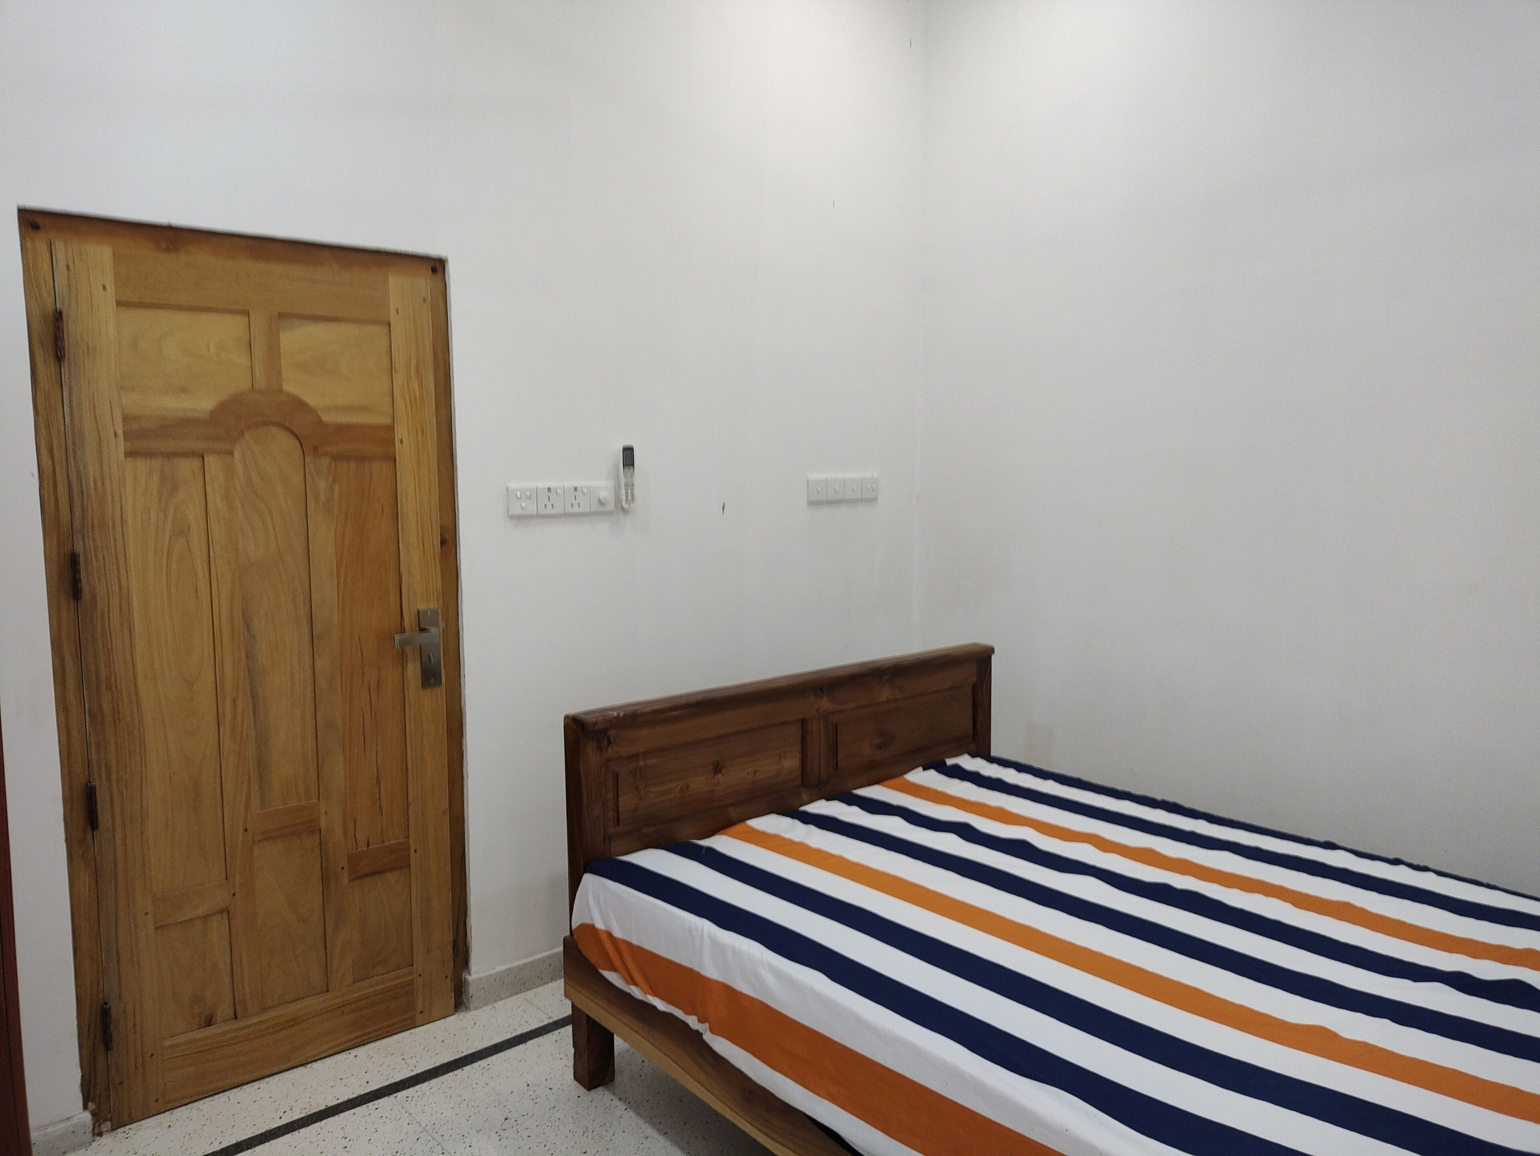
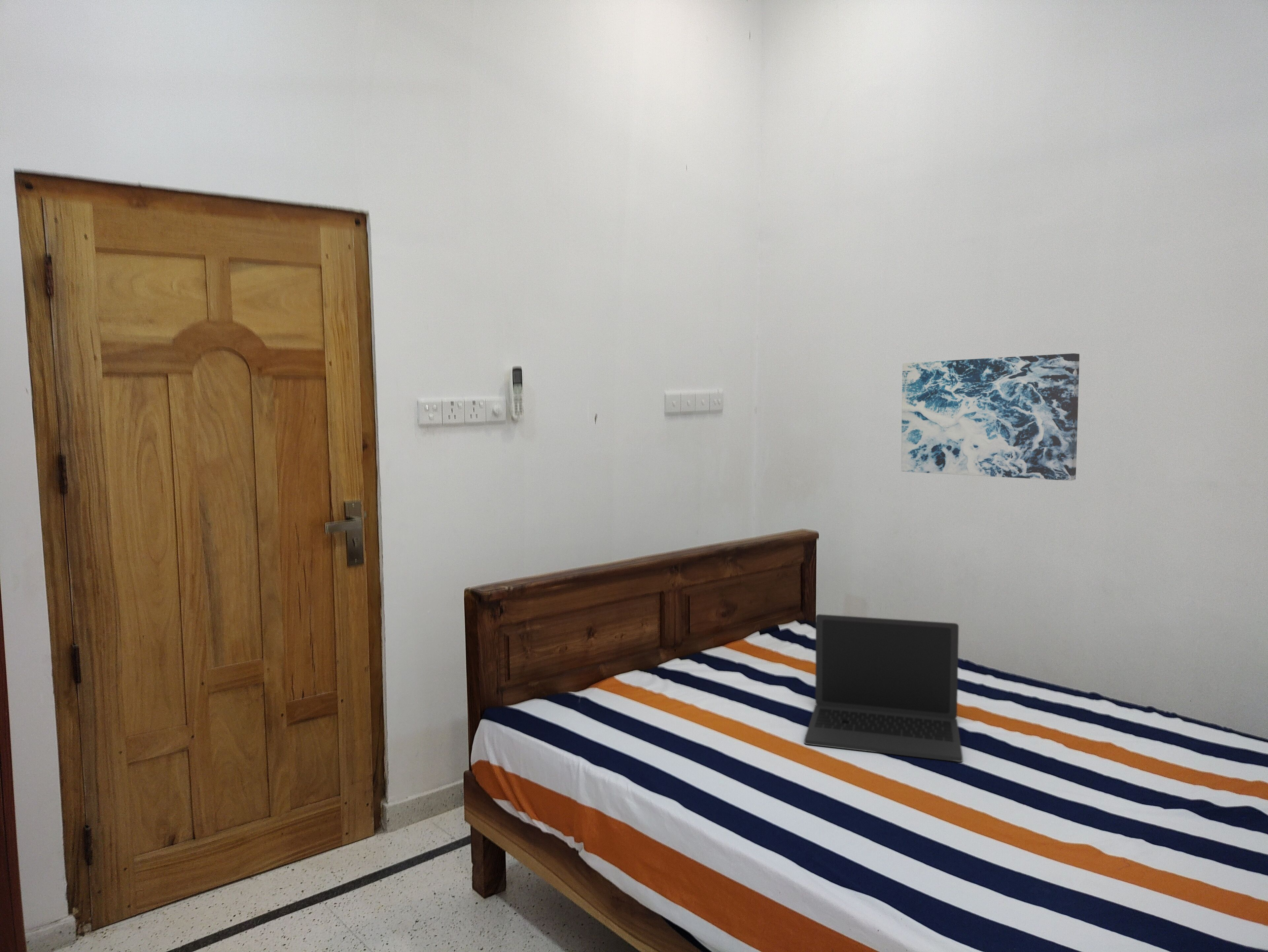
+ laptop (883, 682)
+ wall art (983, 417)
